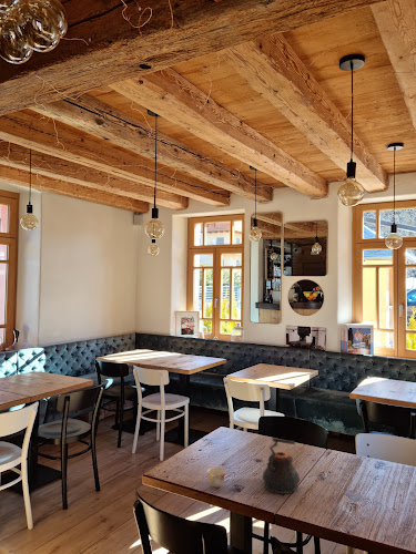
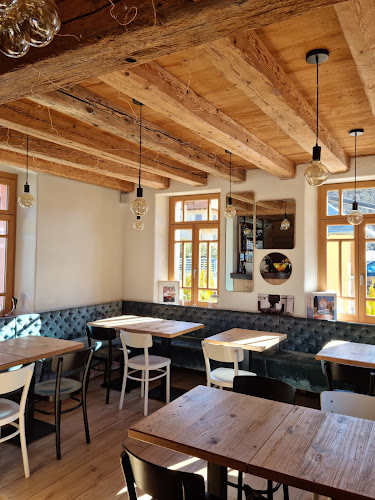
- teacup (215, 479)
- teapot (280, 462)
